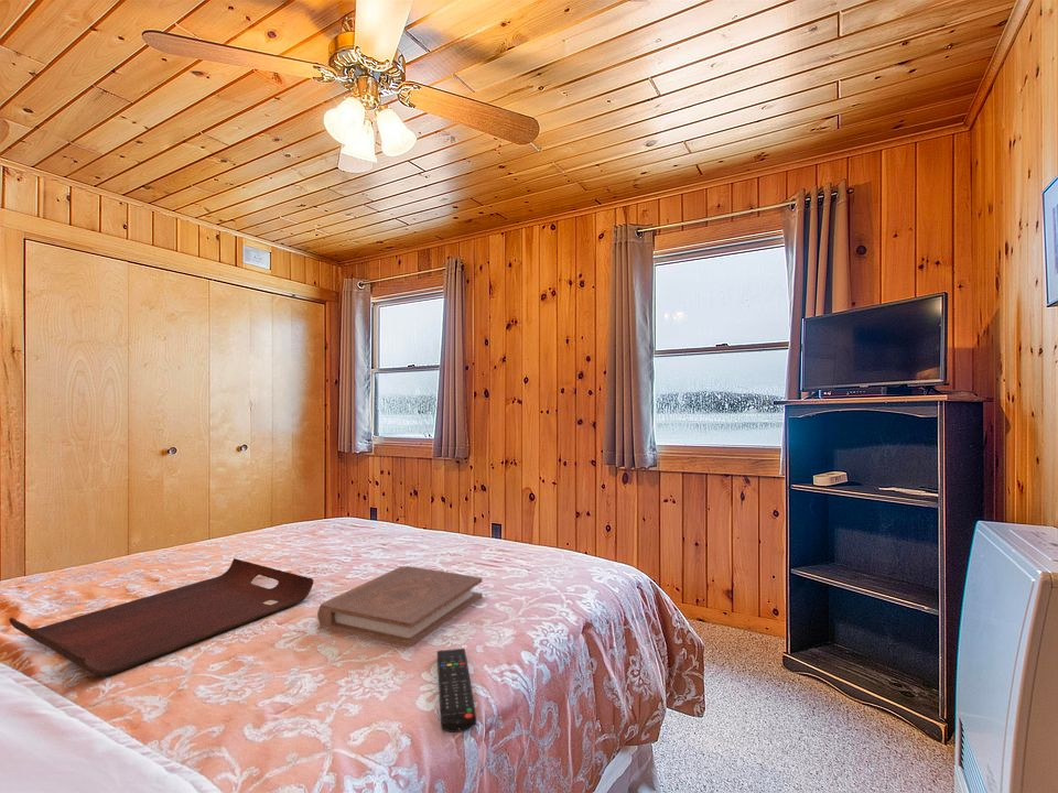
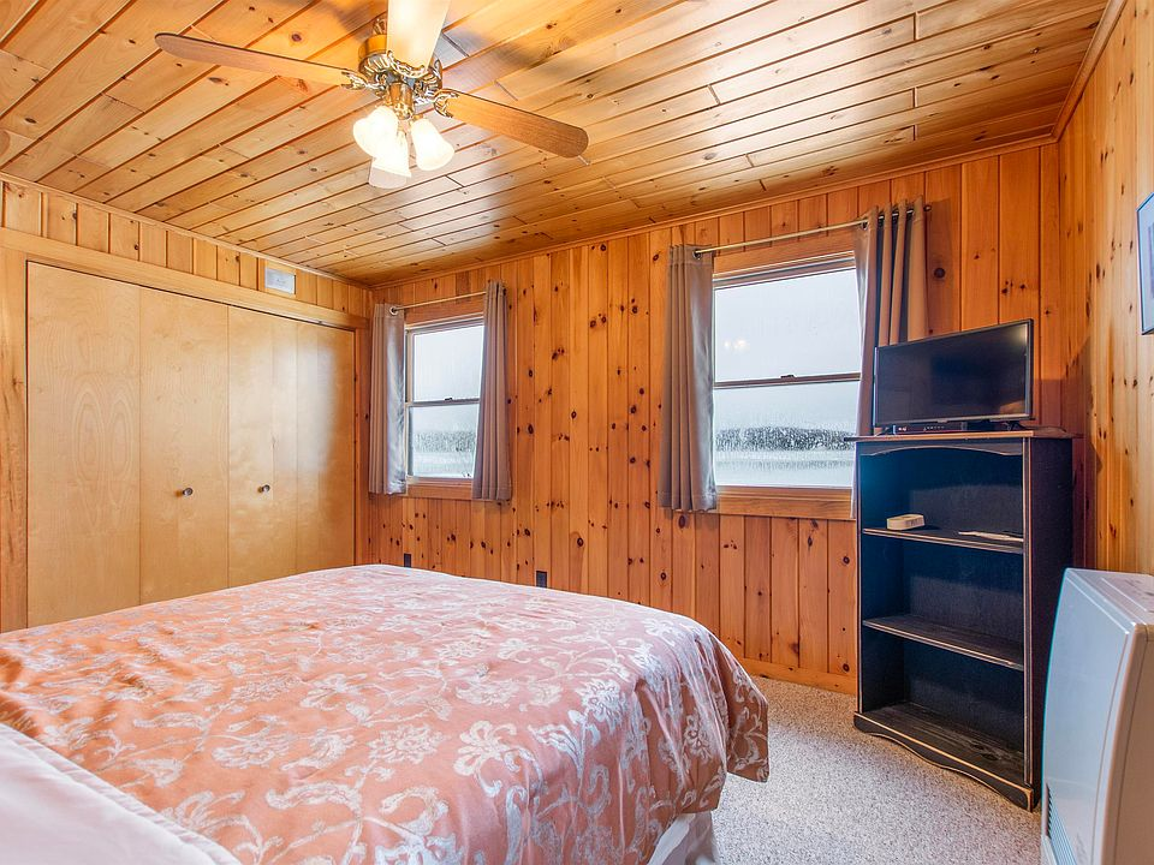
- remote control (454, 685)
- serving tray (176, 606)
- book (404, 600)
